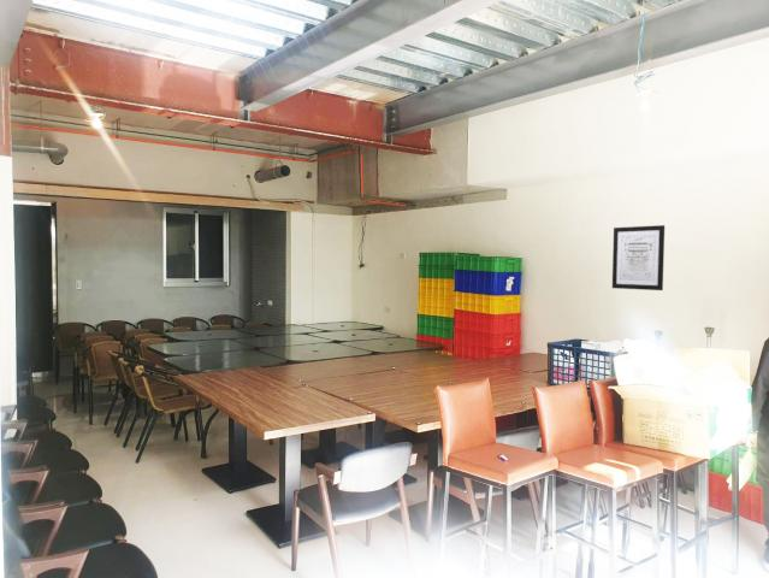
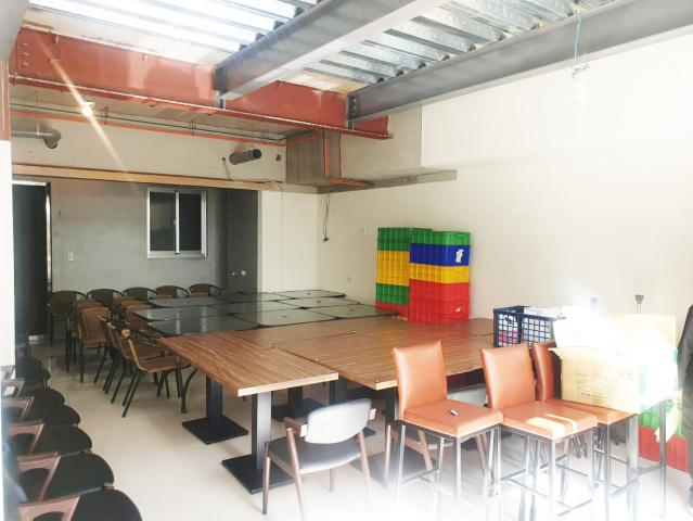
- wall art (637, 258)
